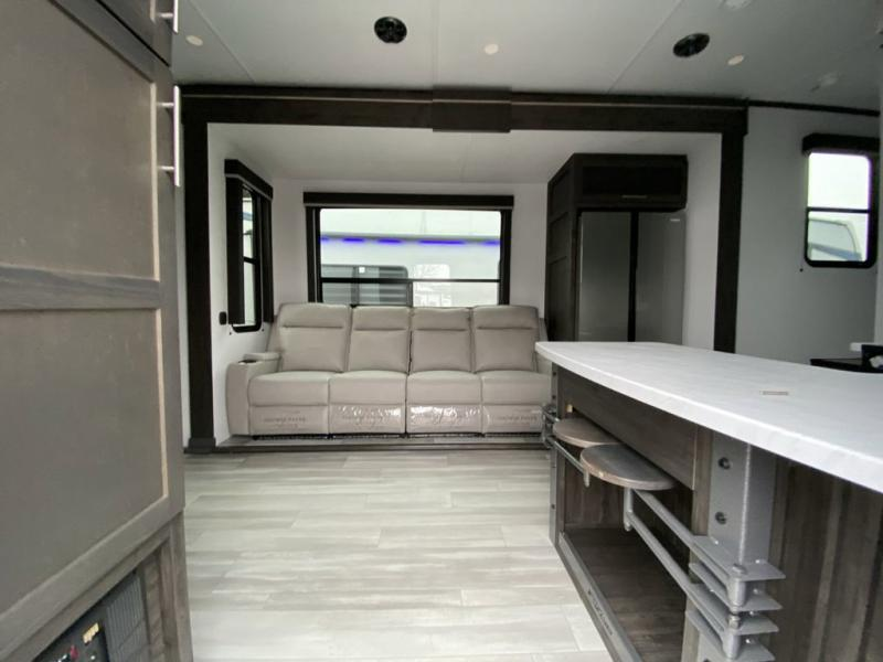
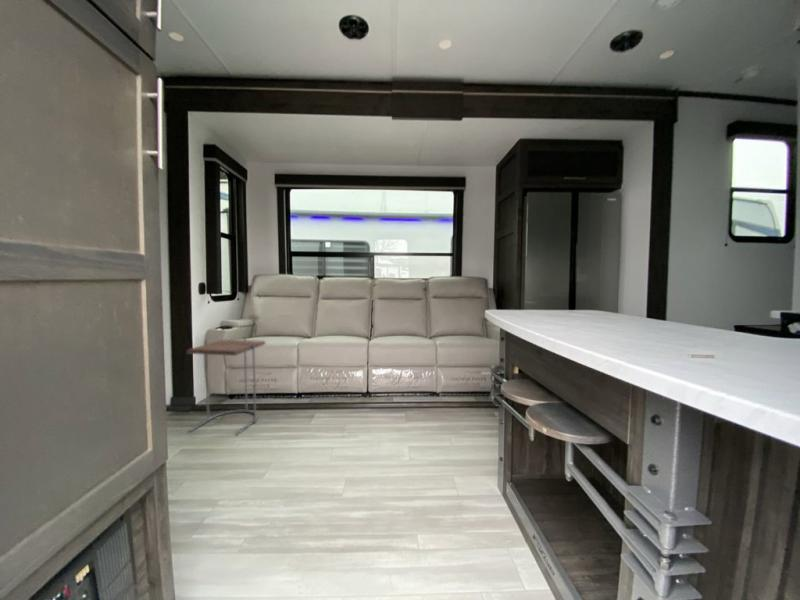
+ side table (245, 381)
